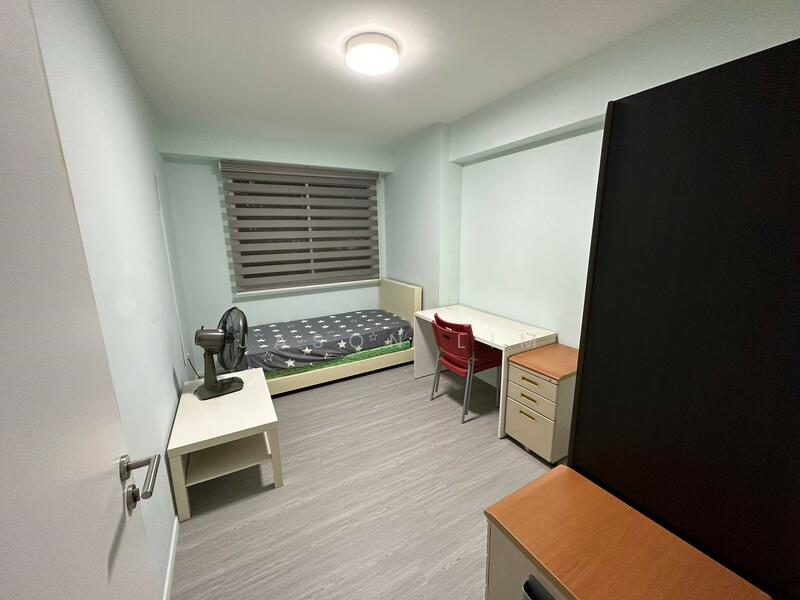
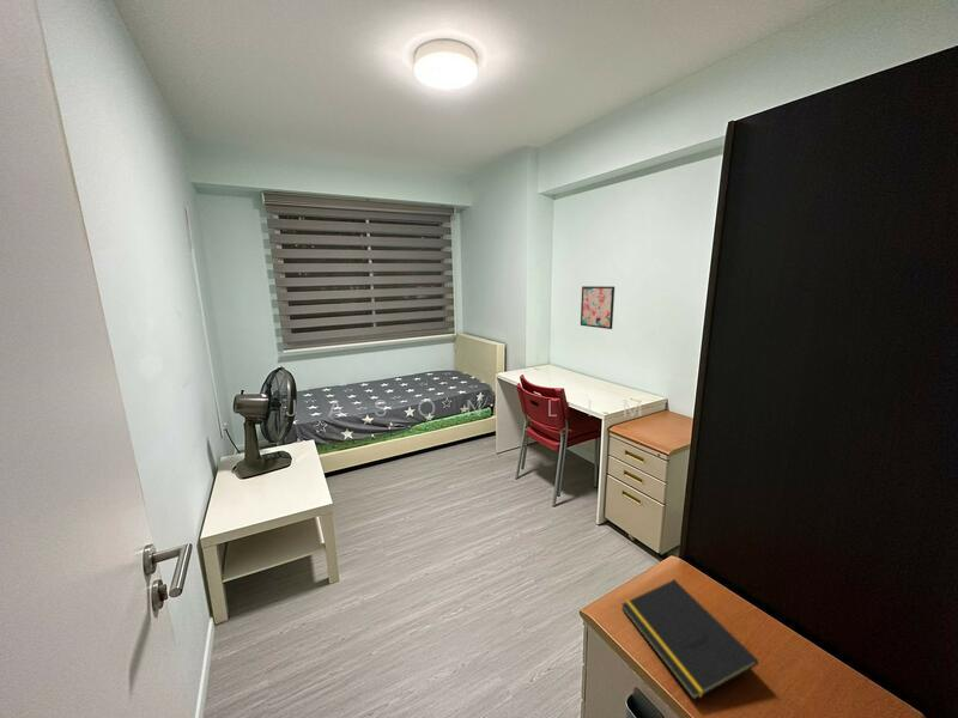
+ notepad (683, 631)
+ wall art (596, 306)
